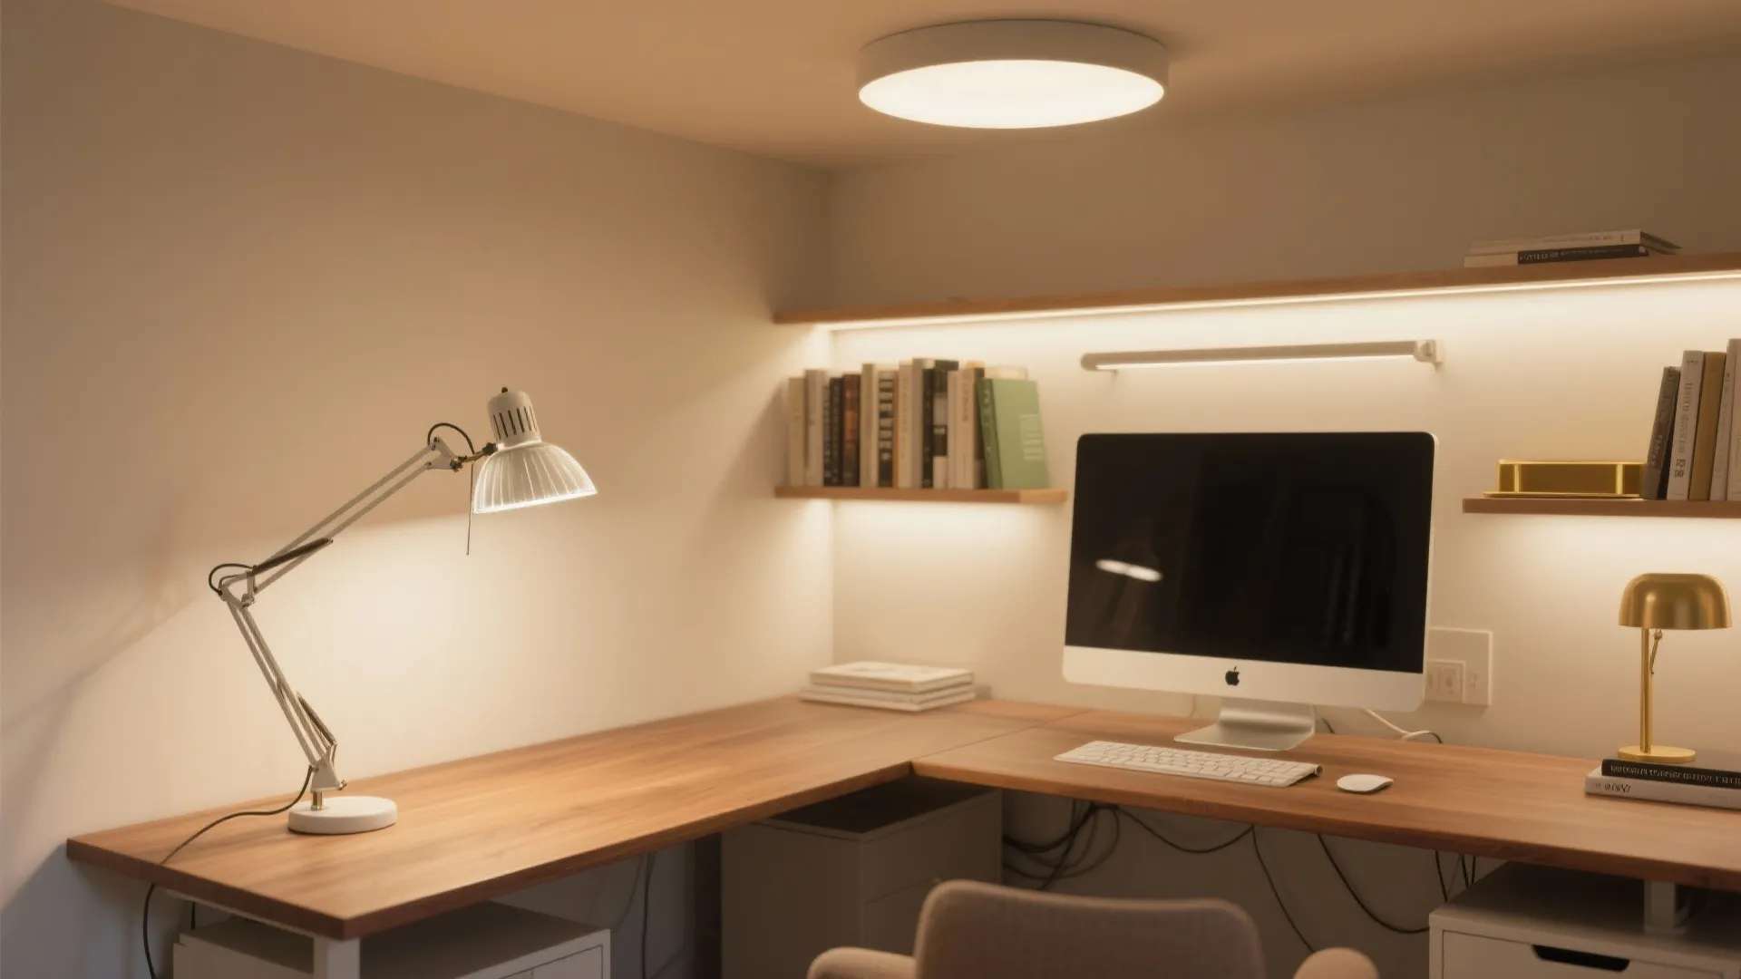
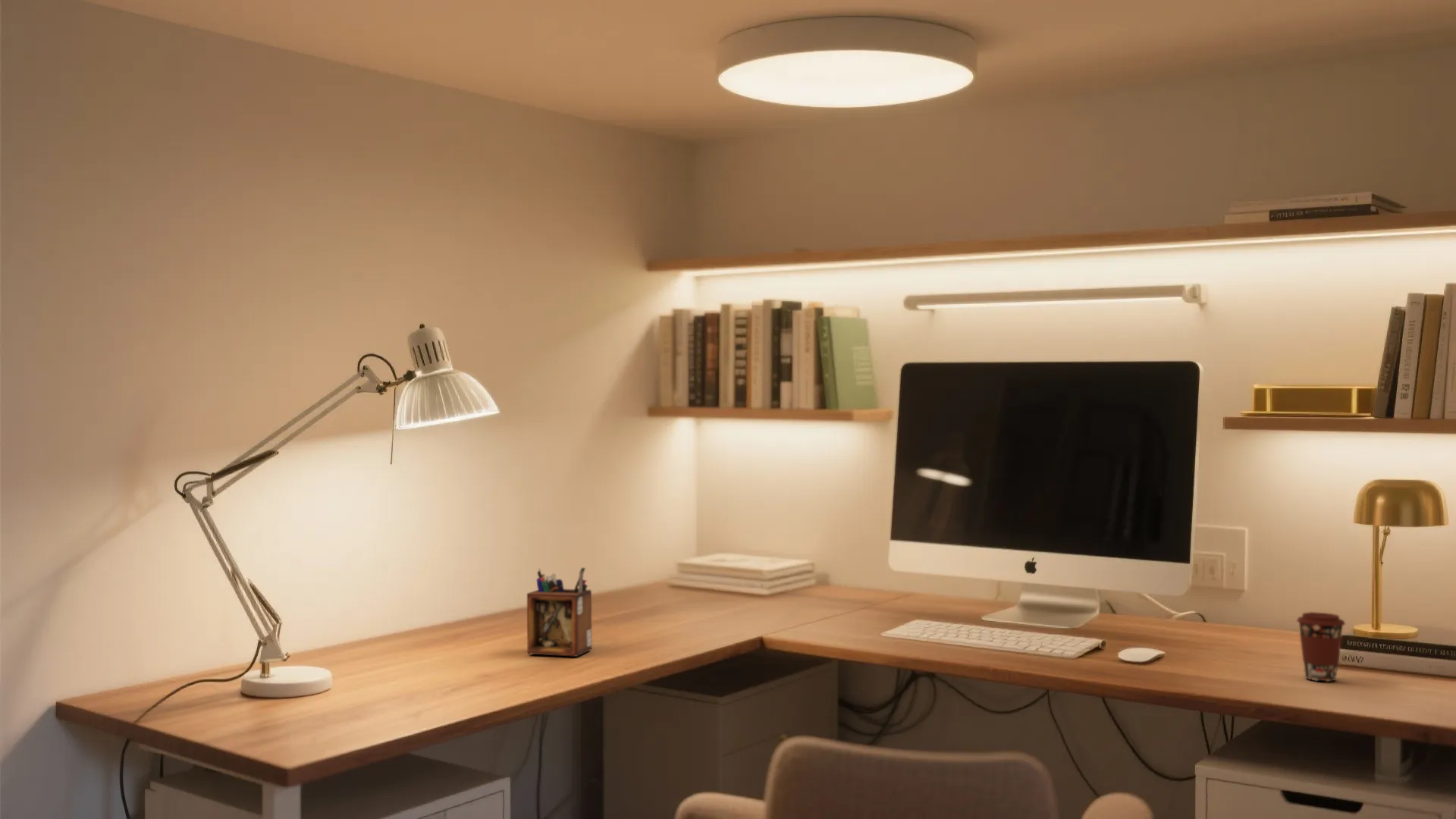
+ desk organizer (560, 610)
+ coffee cup (1320, 646)
